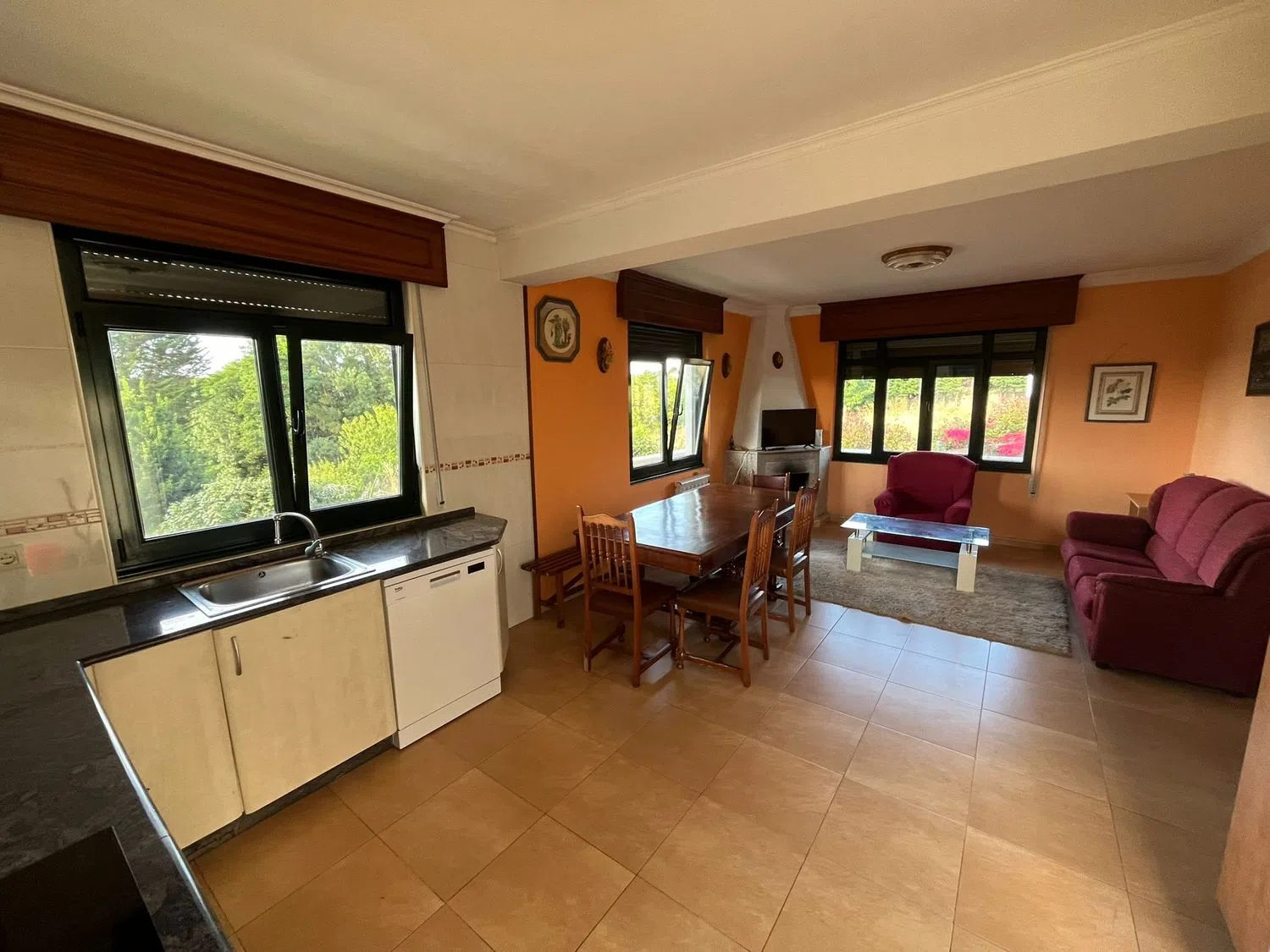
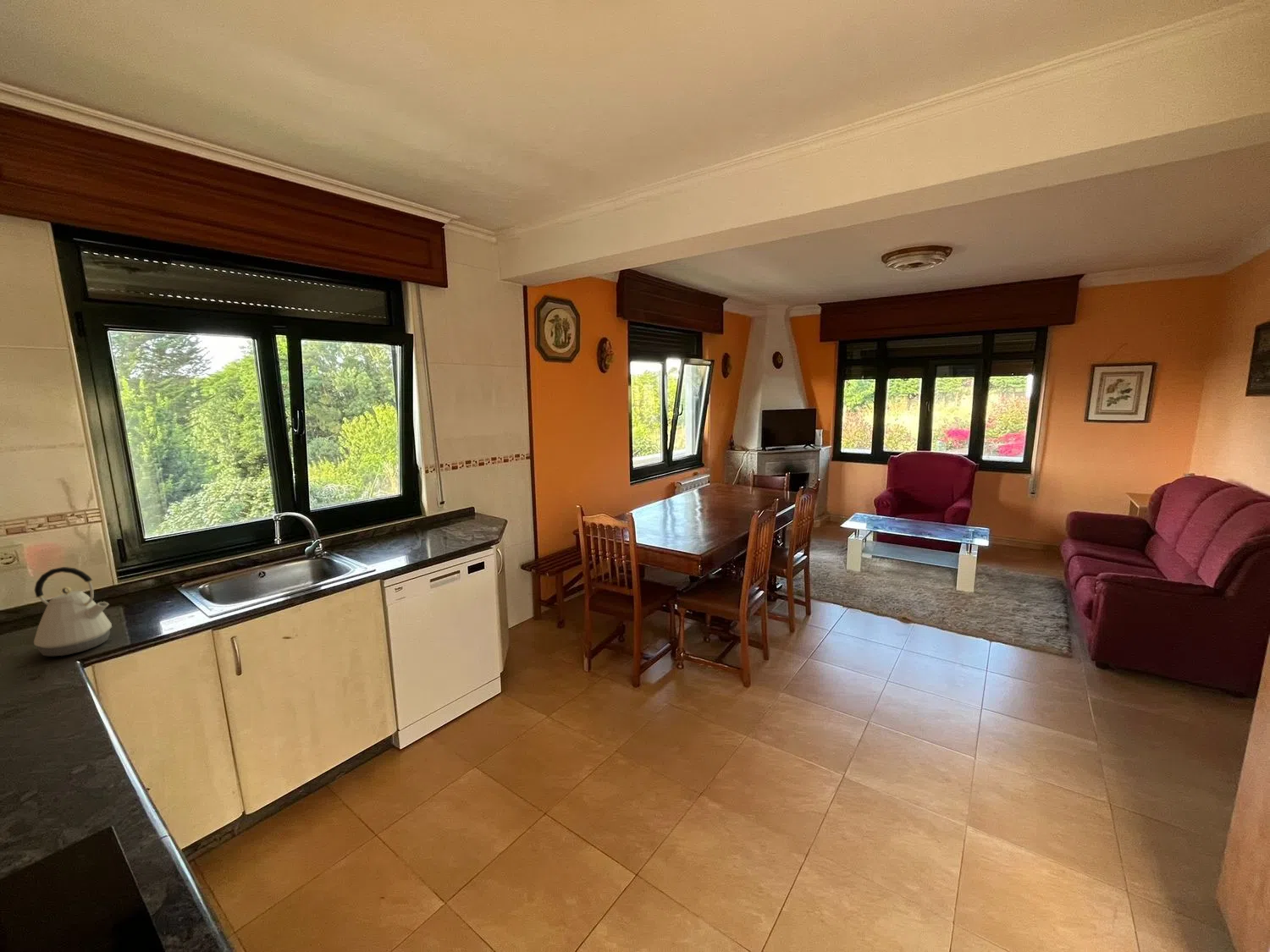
+ kettle (71, 607)
